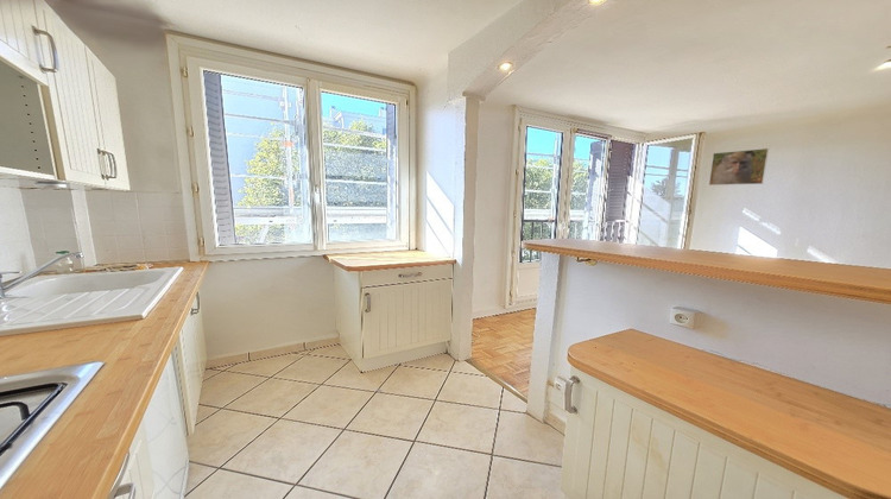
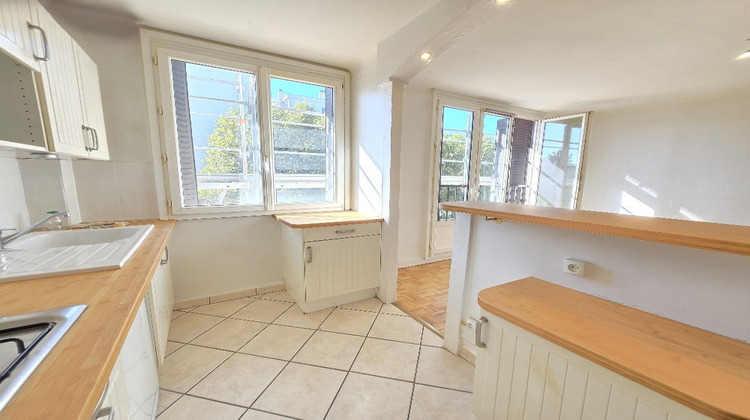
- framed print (737, 168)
